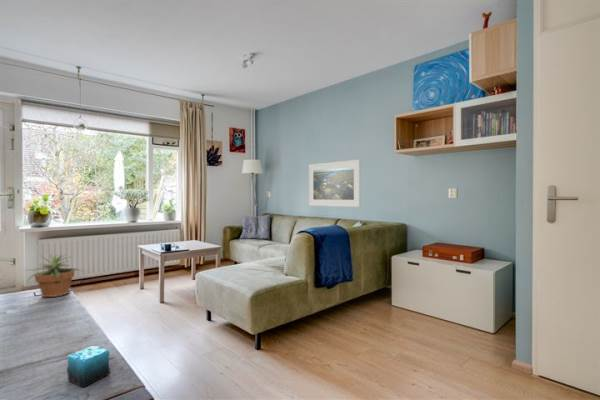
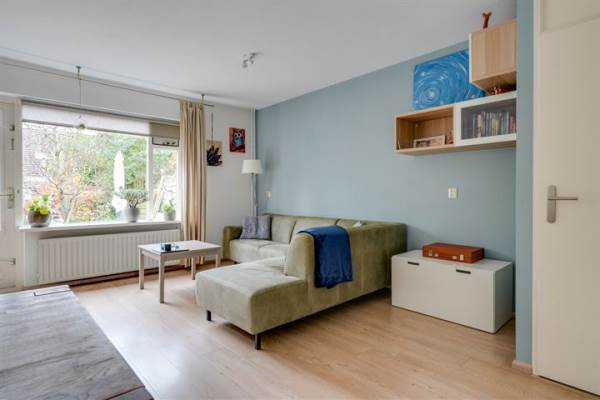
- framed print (332, 184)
- candle (88, 359)
- potted plant (55, 273)
